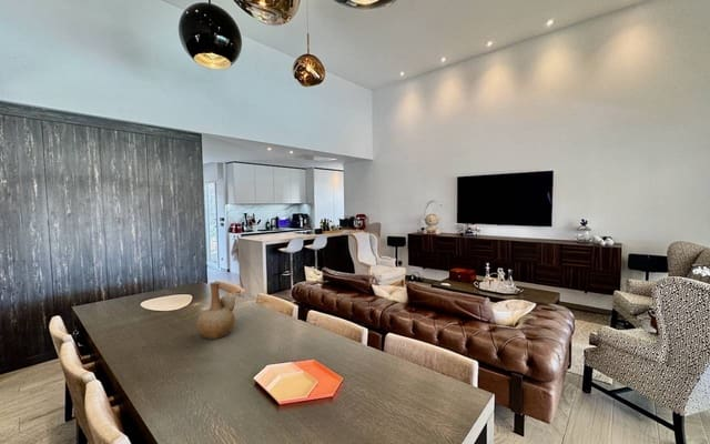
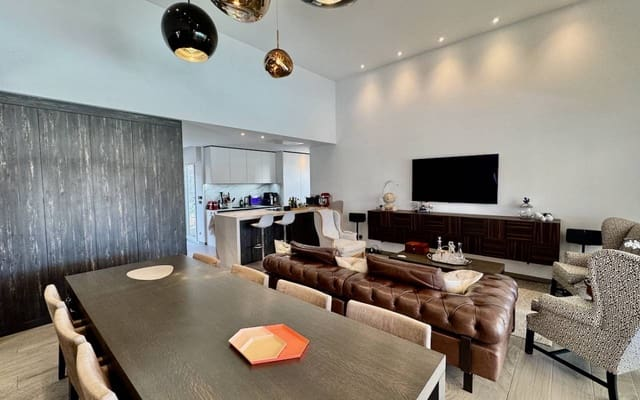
- vase (217, 307)
